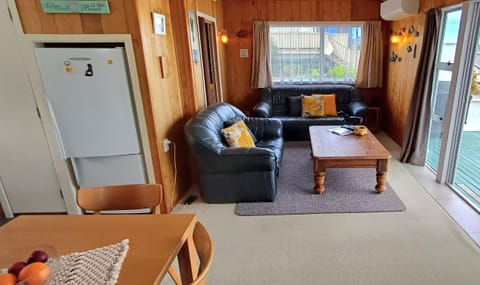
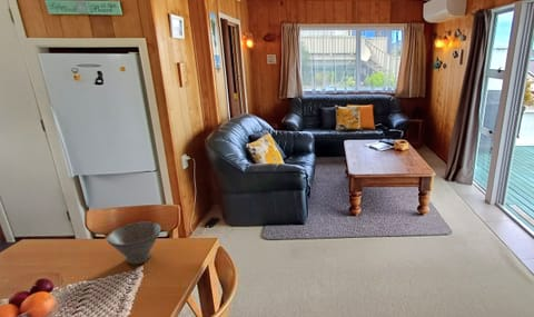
+ bowl (137, 244)
